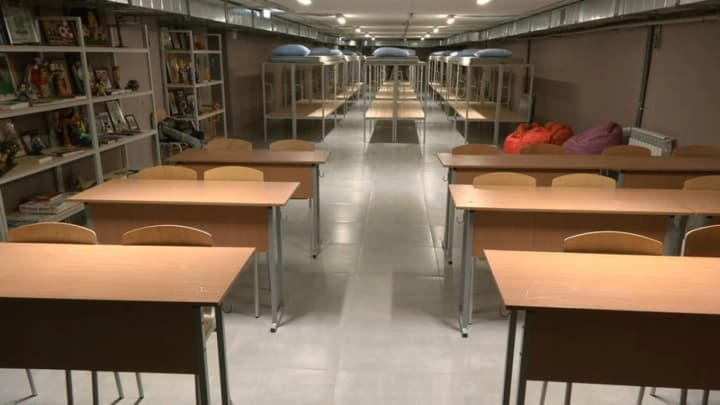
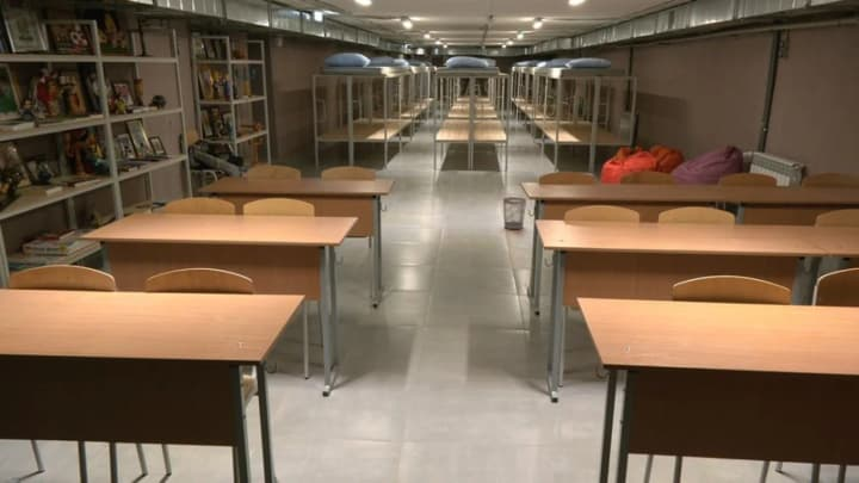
+ wastebasket (513, 212)
